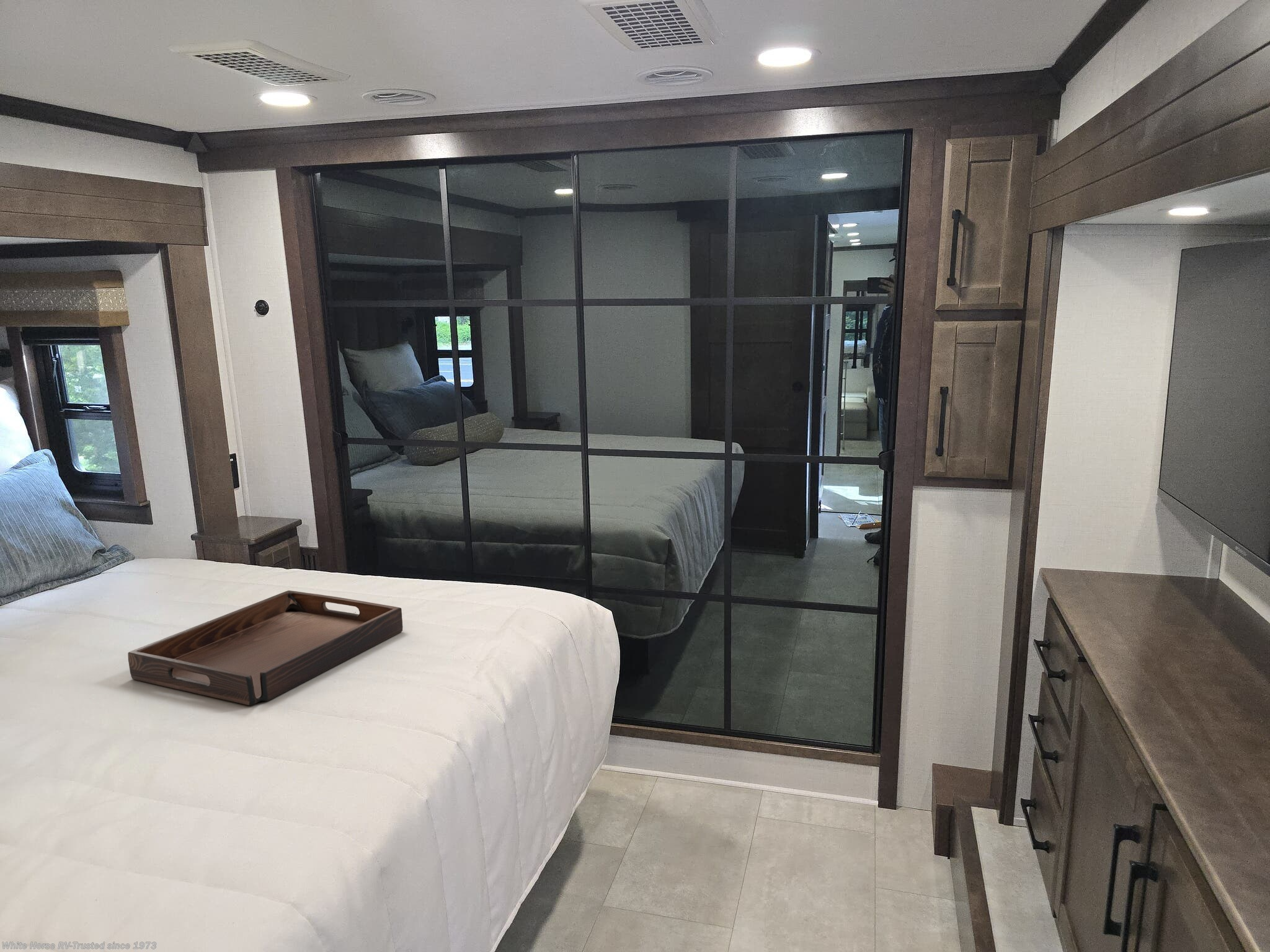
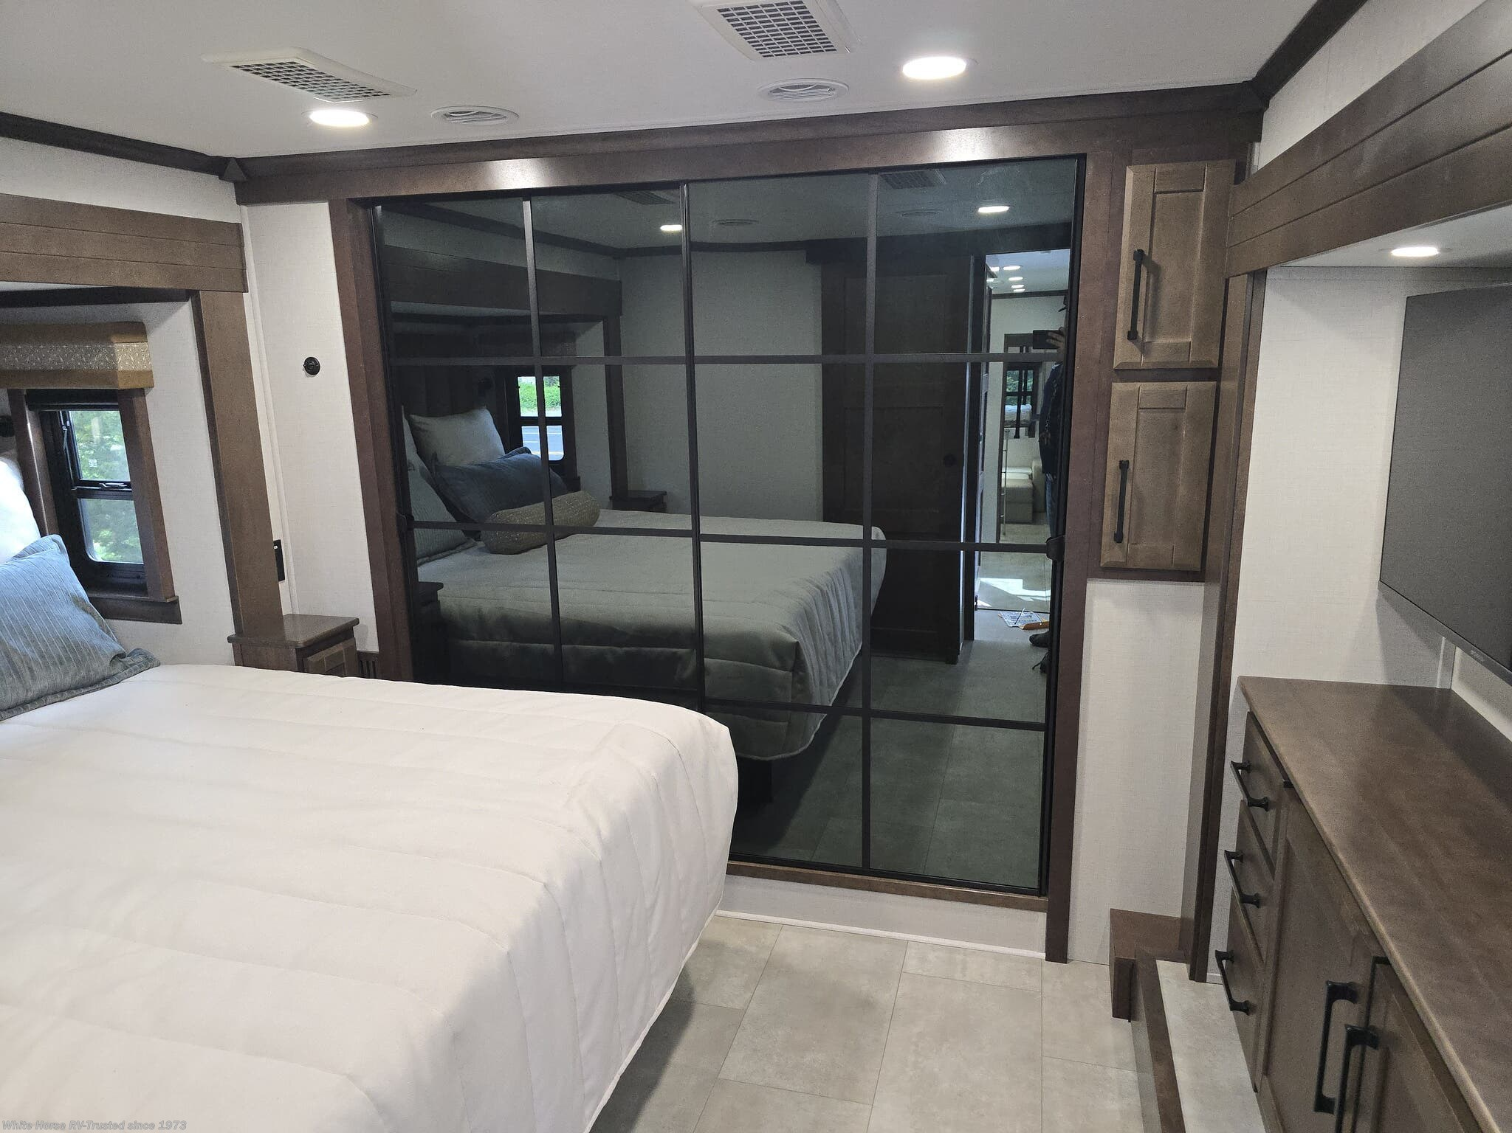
- serving tray (274, 640)
